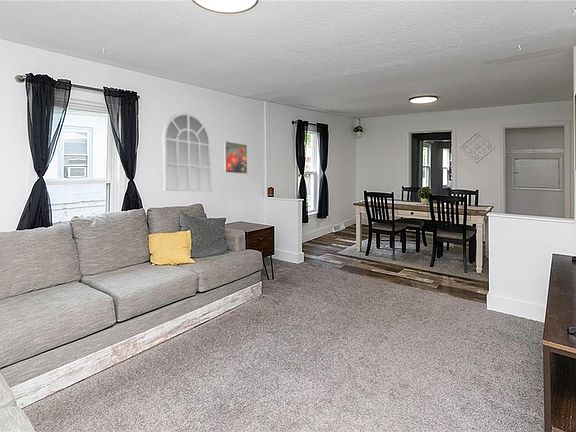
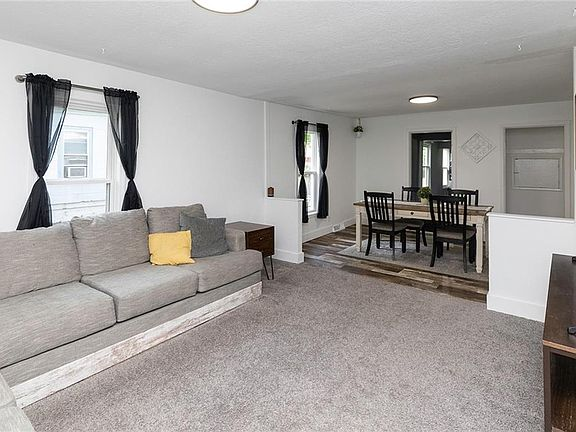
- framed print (235, 158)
- mirror (188, 152)
